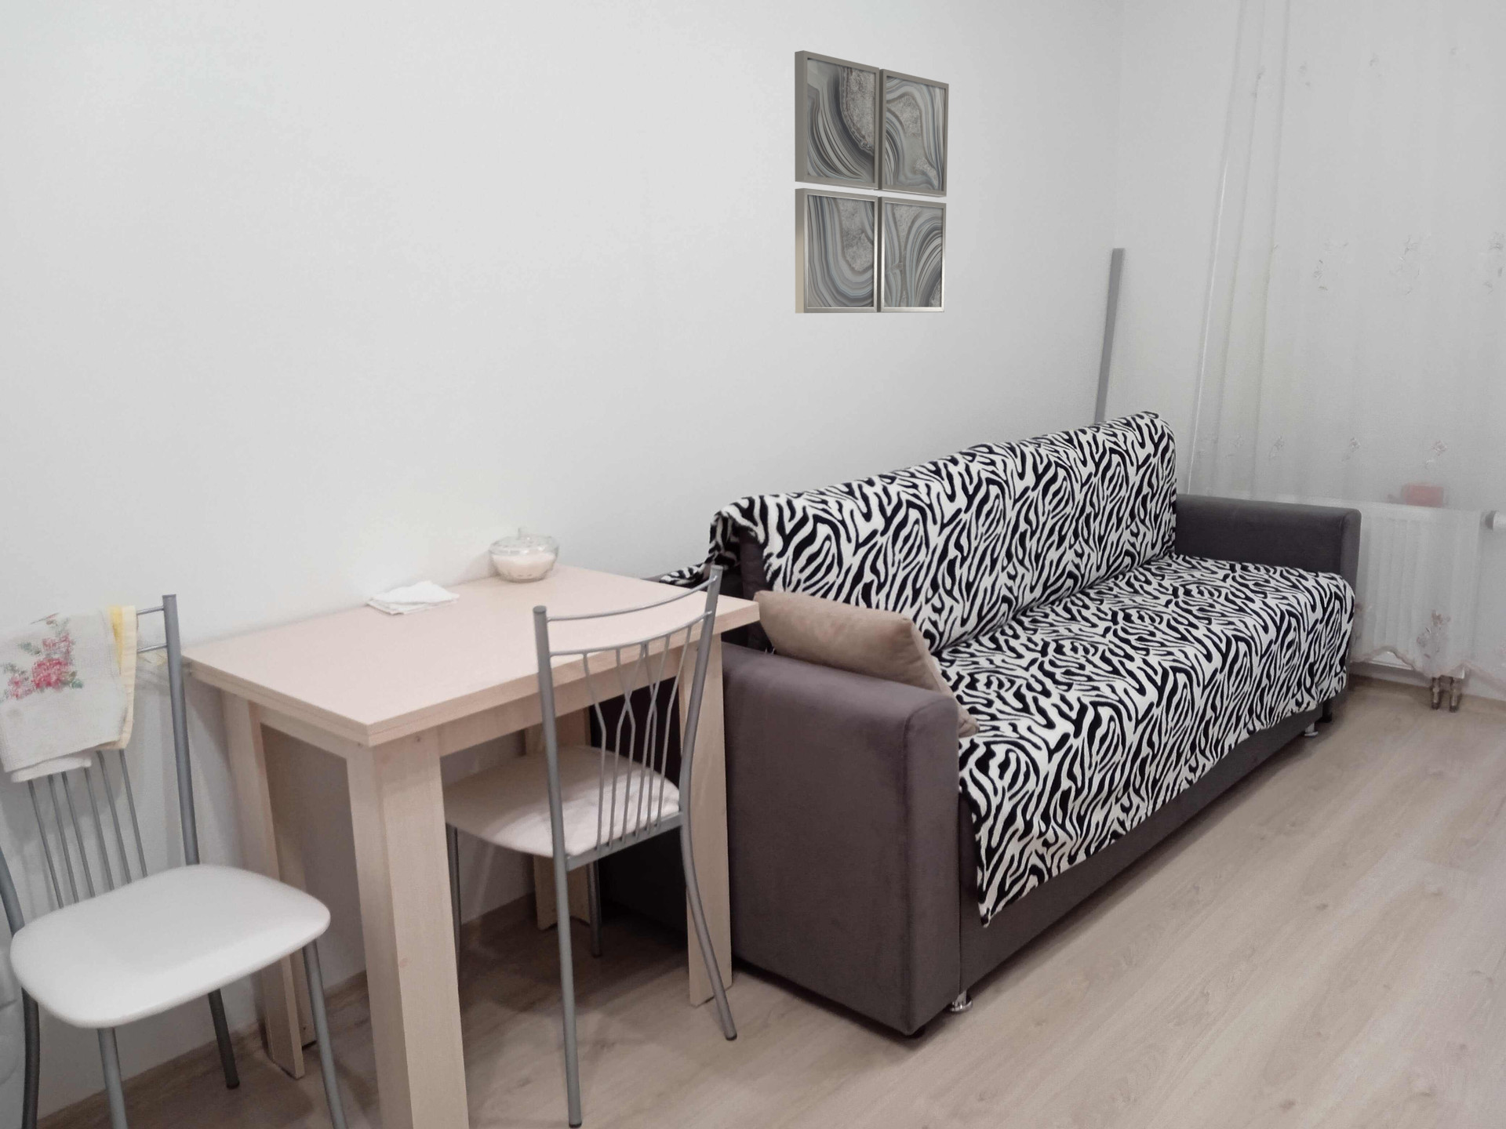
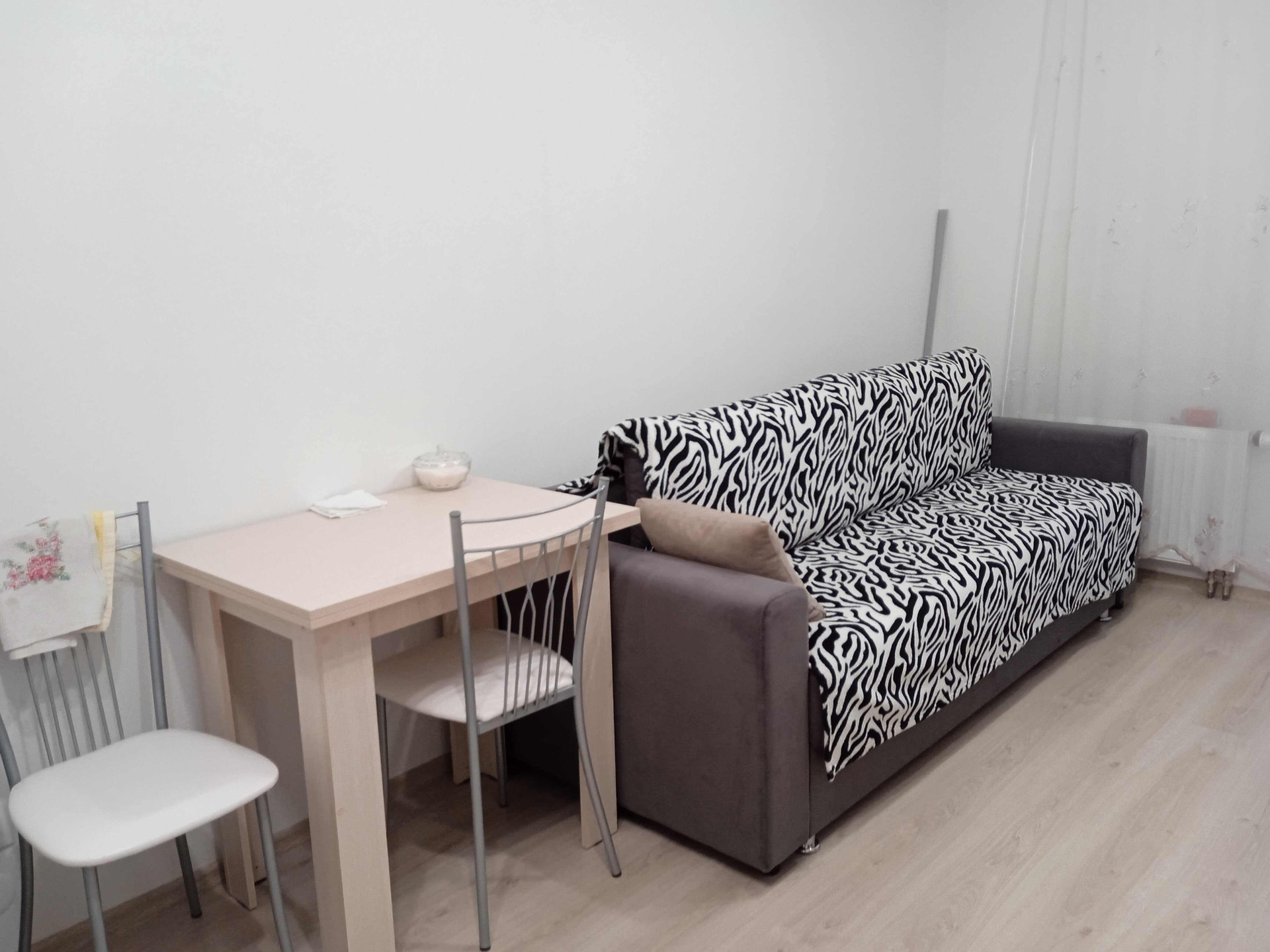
- wall art (874, 196)
